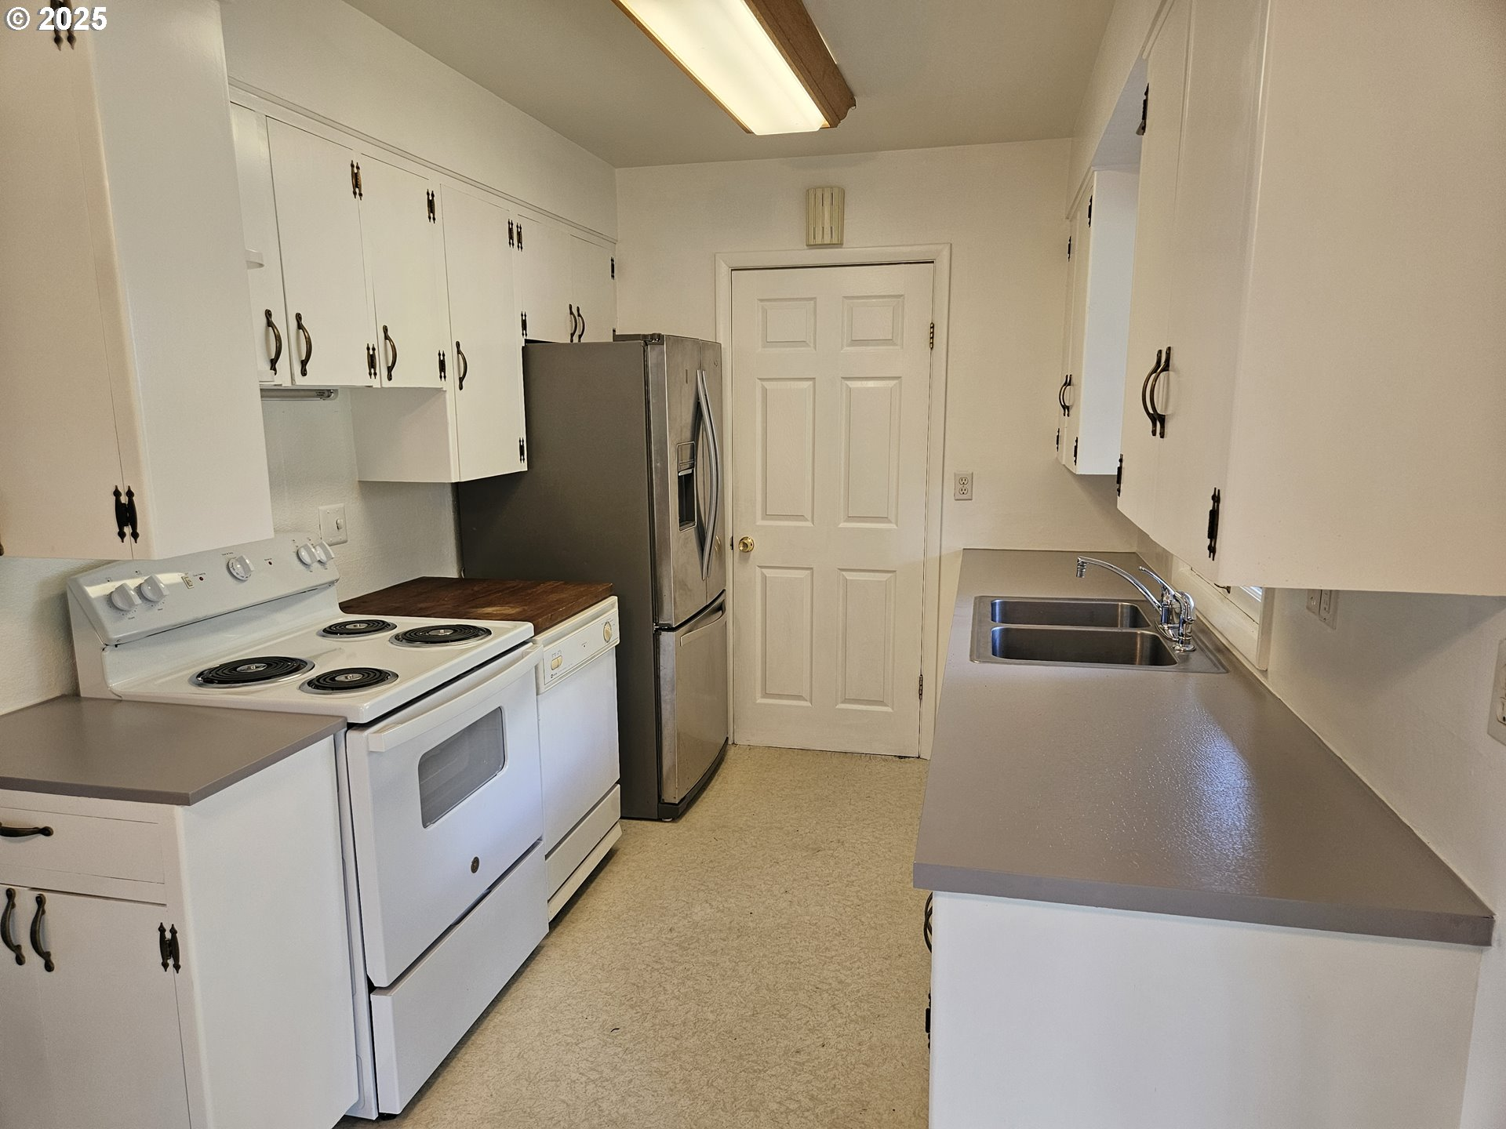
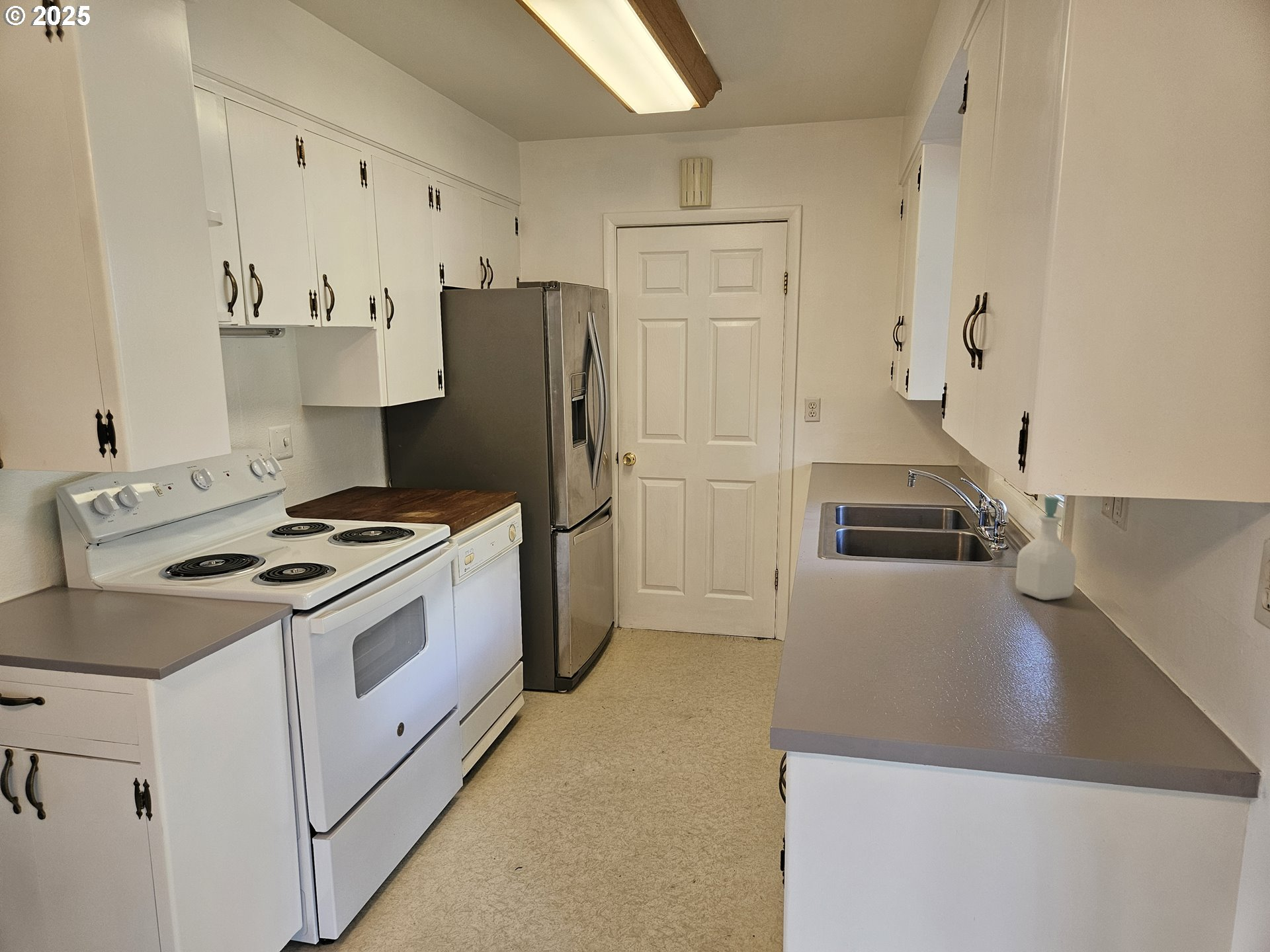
+ soap bottle (1047, 546)
